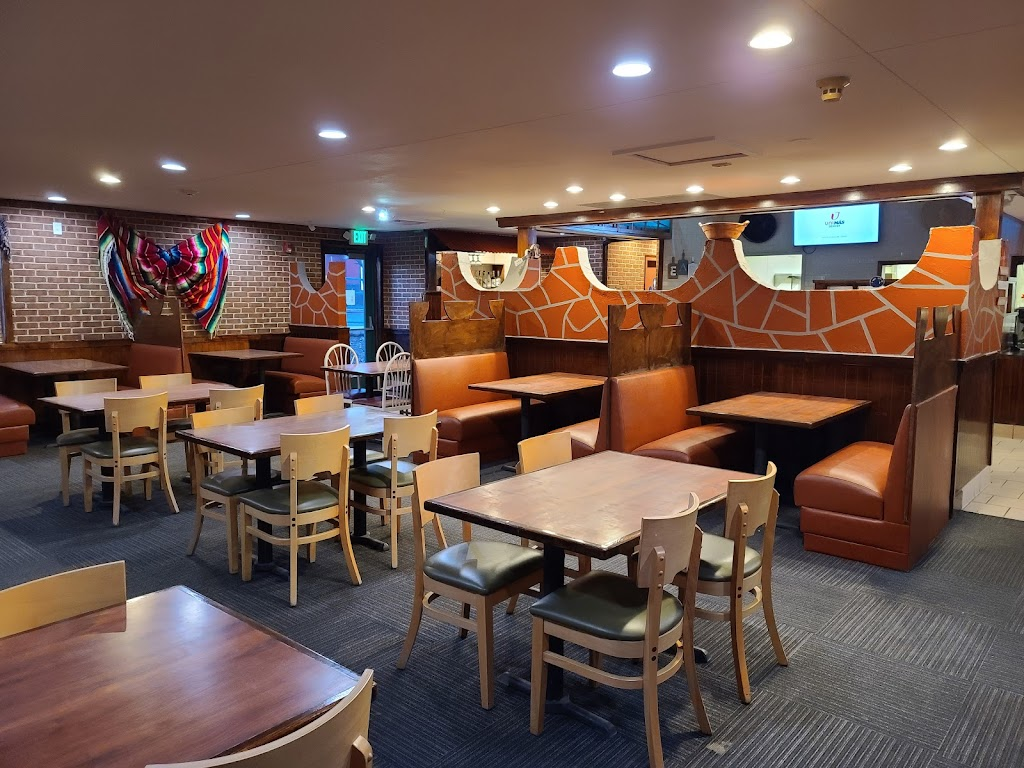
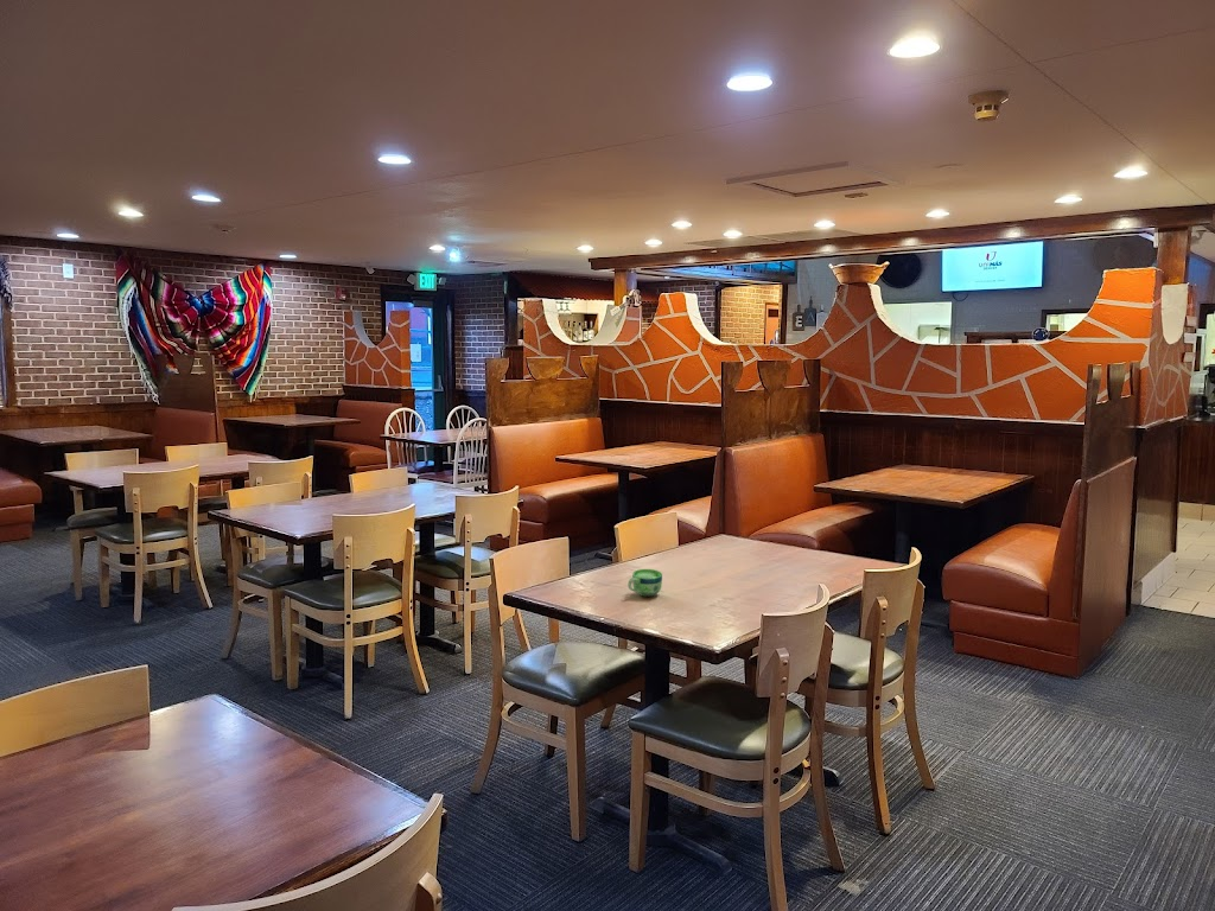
+ cup (644, 584)
